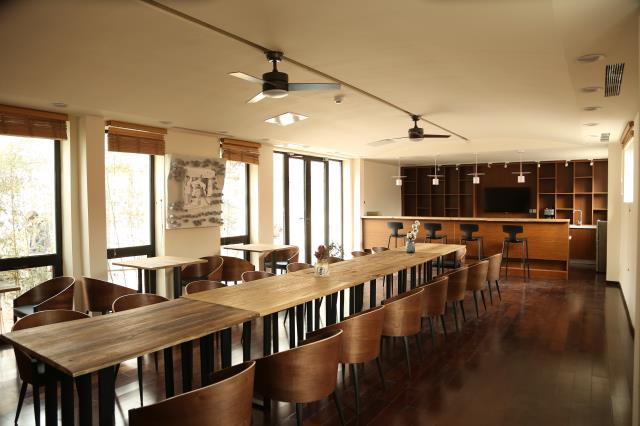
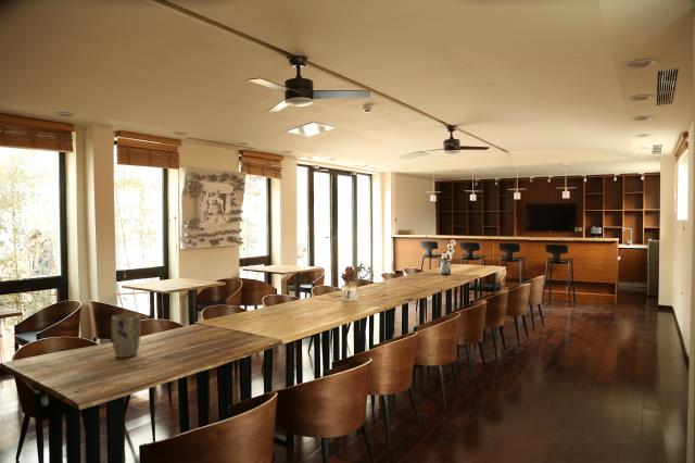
+ plant pot (126, 335)
